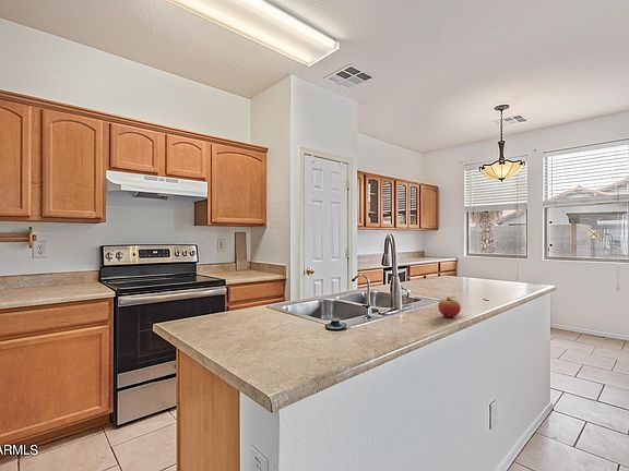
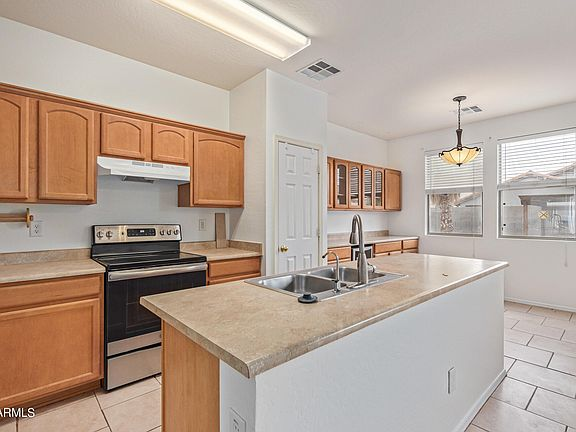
- fruit (449, 305)
